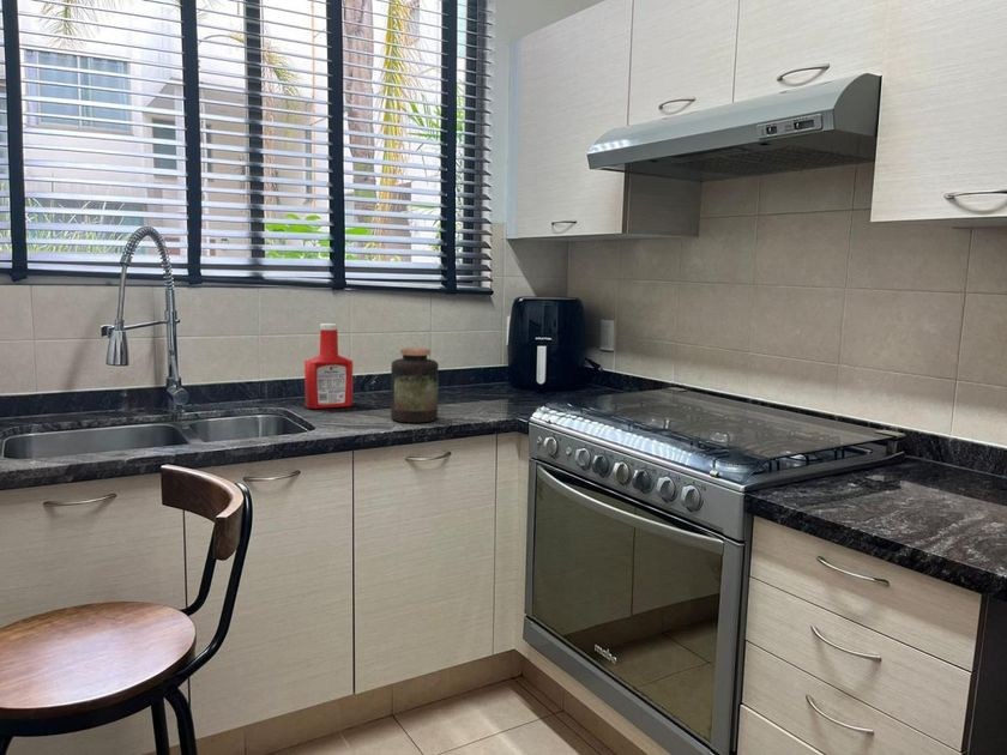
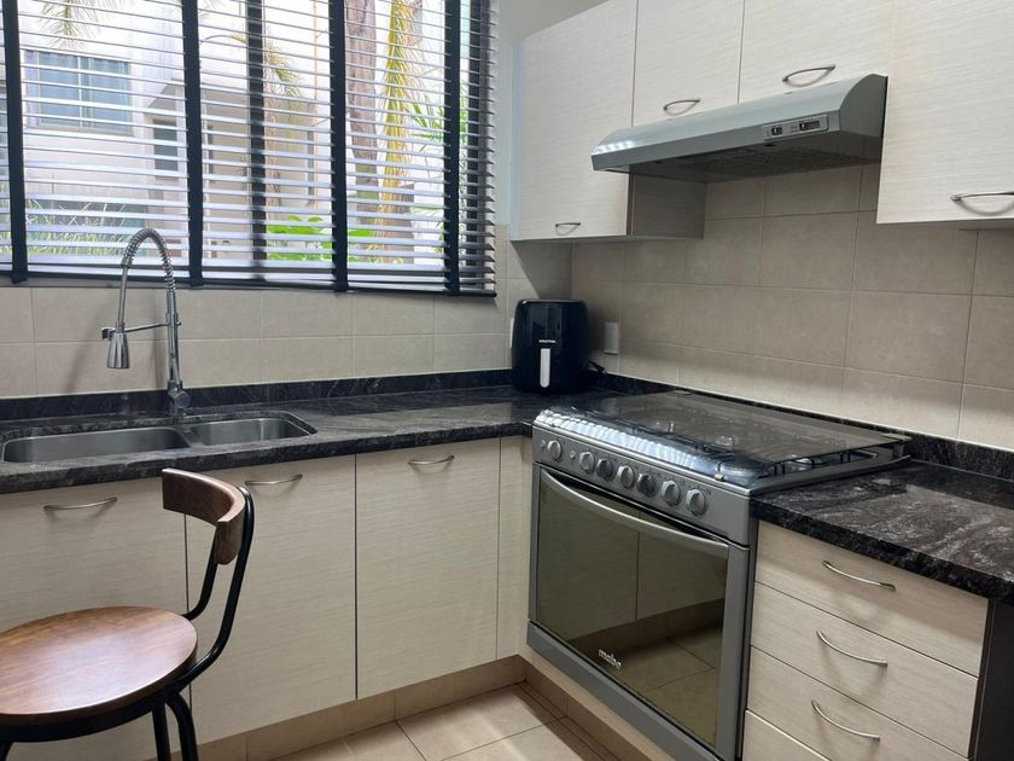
- jar (414, 383)
- soap bottle (328, 364)
